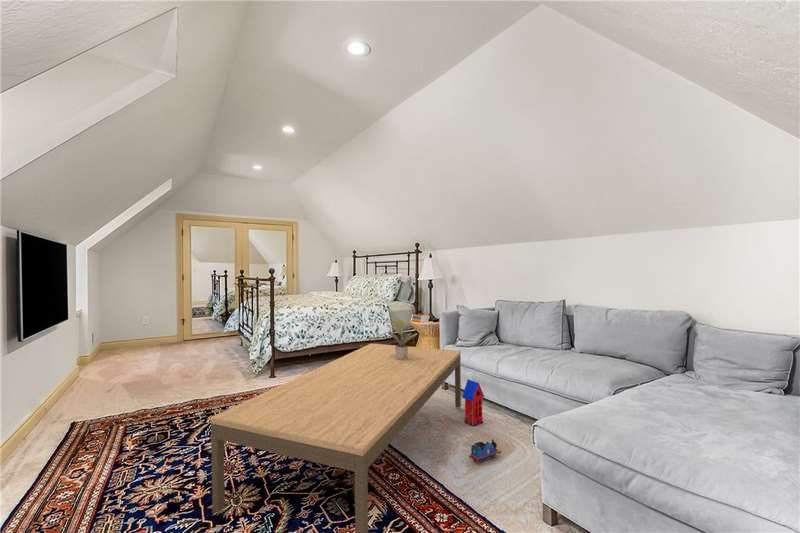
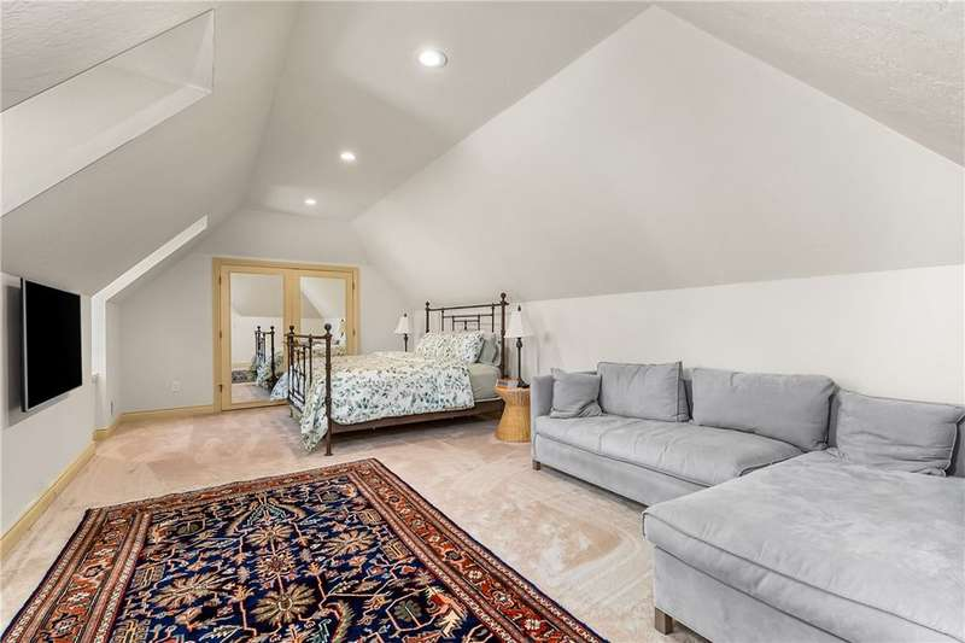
- potted plant (403, 337)
- toy house (473, 401)
- train (485, 450)
- coffee table (369, 410)
